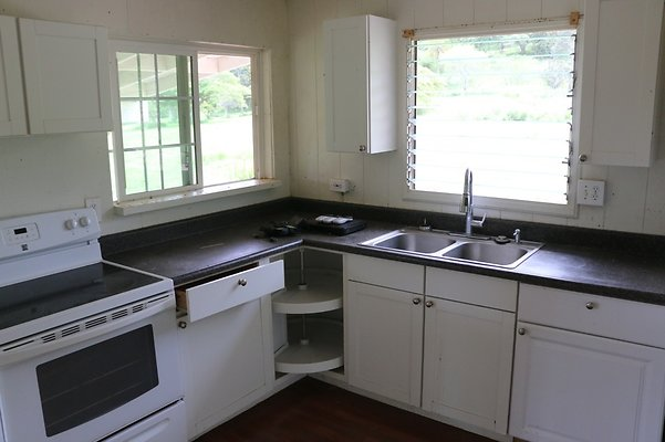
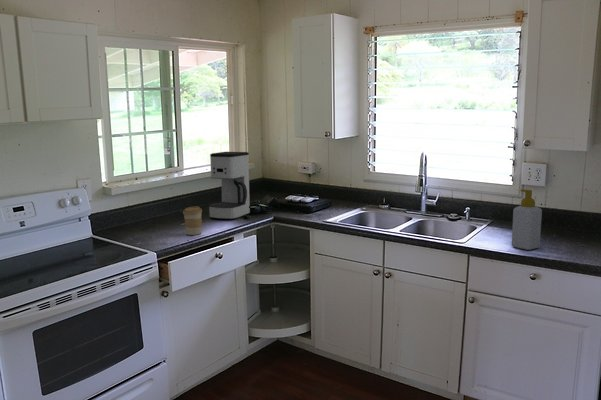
+ coffee maker (230, 184)
+ coffee cup (192, 220)
+ soap bottle (527, 219)
